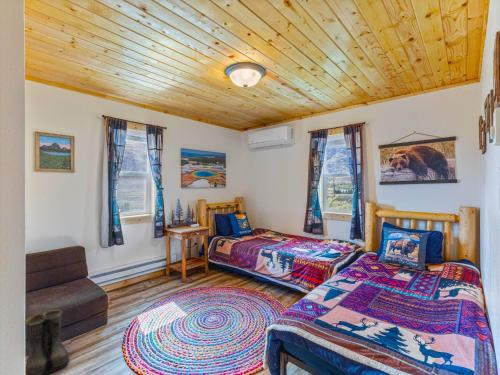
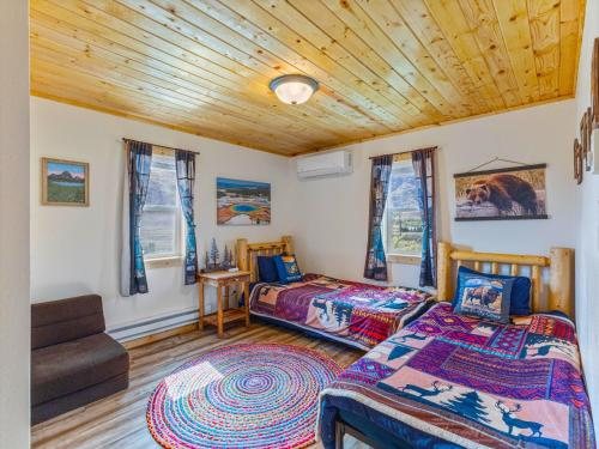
- boots (46, 340)
